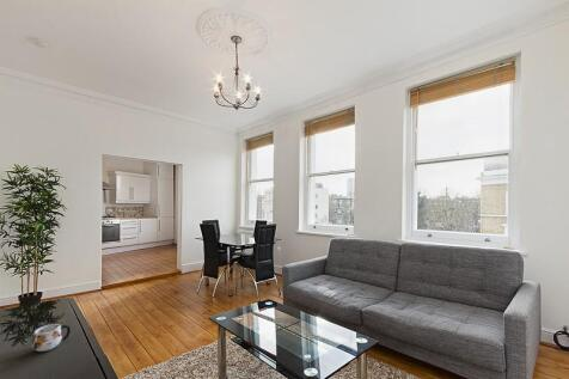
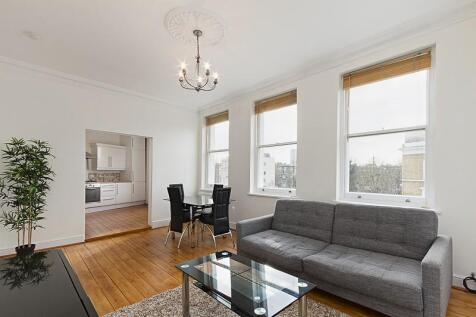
- mug (51, 335)
